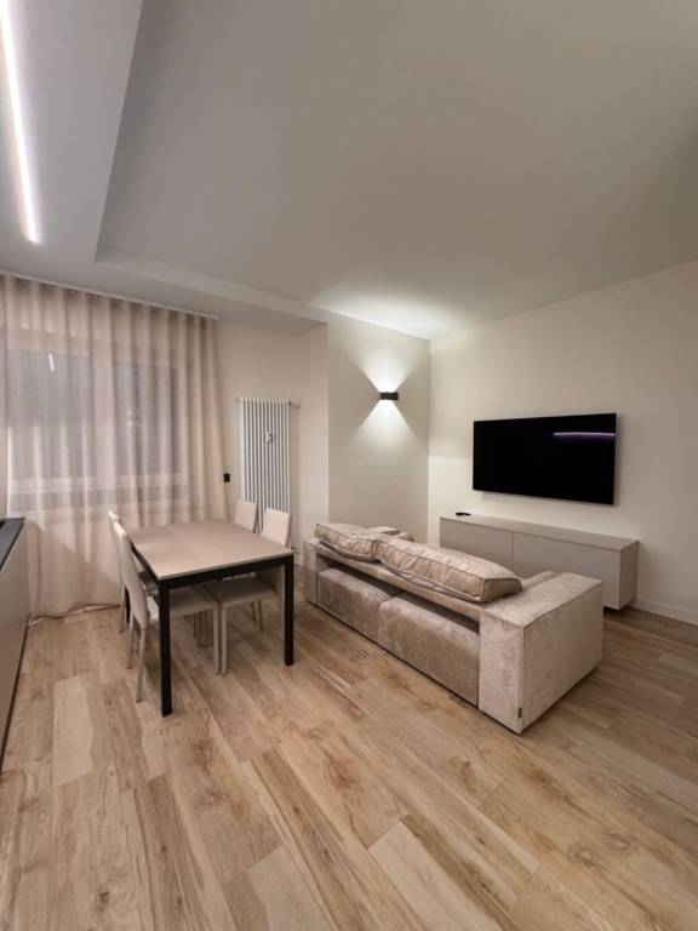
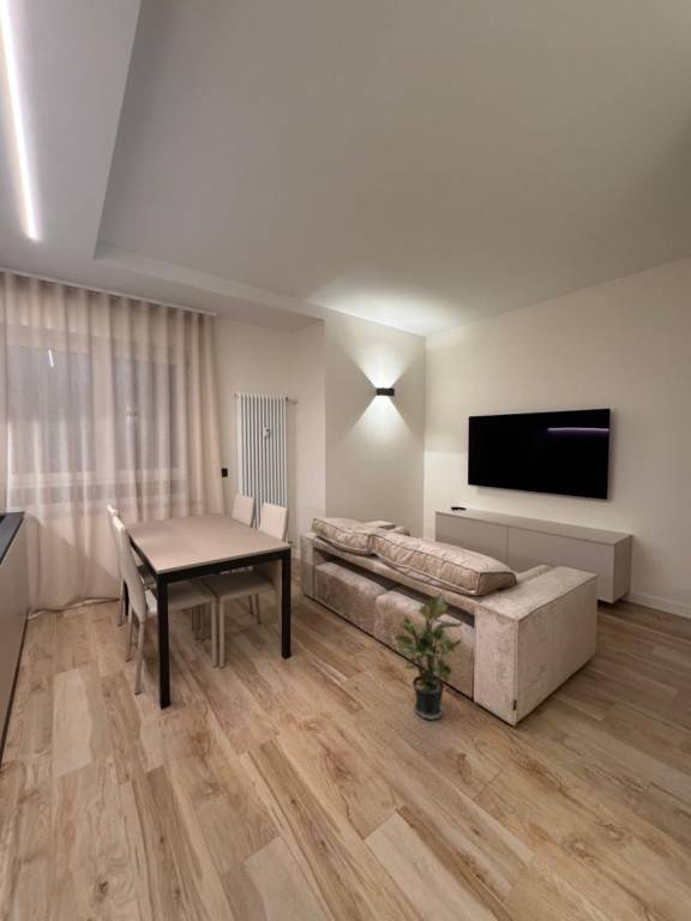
+ potted plant (428, 651)
